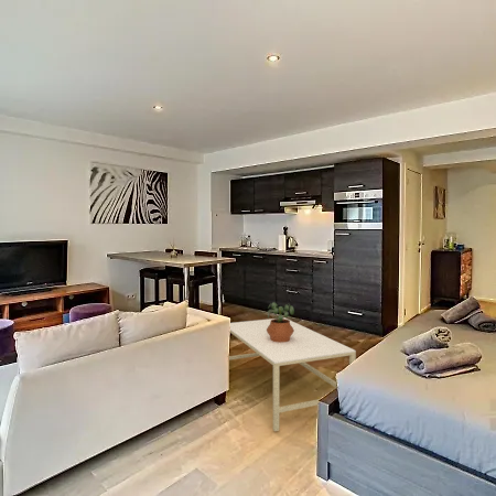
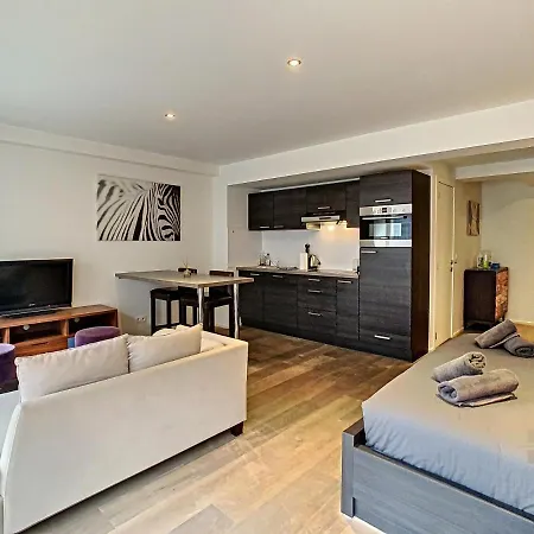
- potted plant (278, 320)
- coffee table (280, 363)
